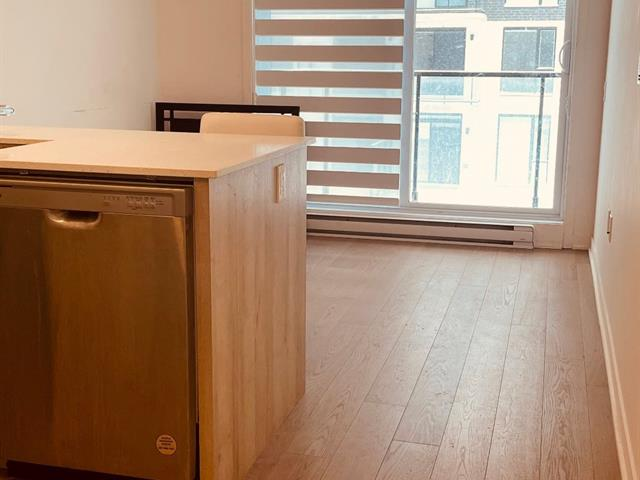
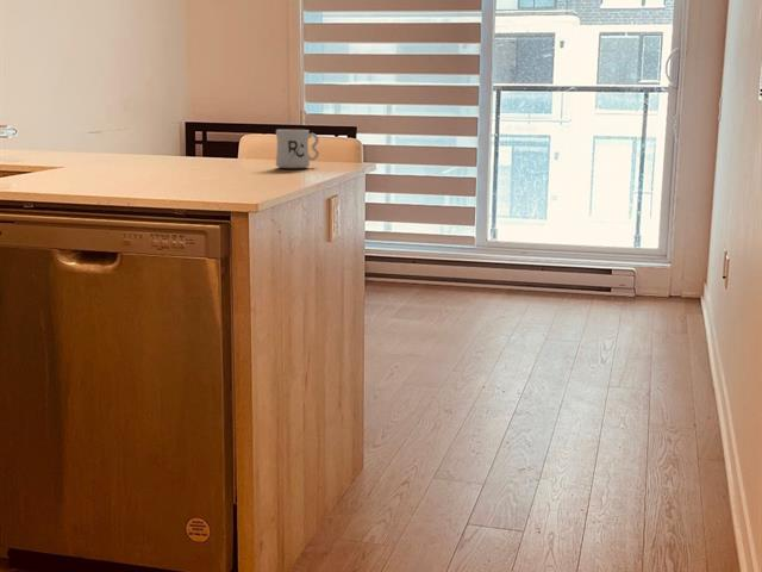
+ mug (298, 148)
